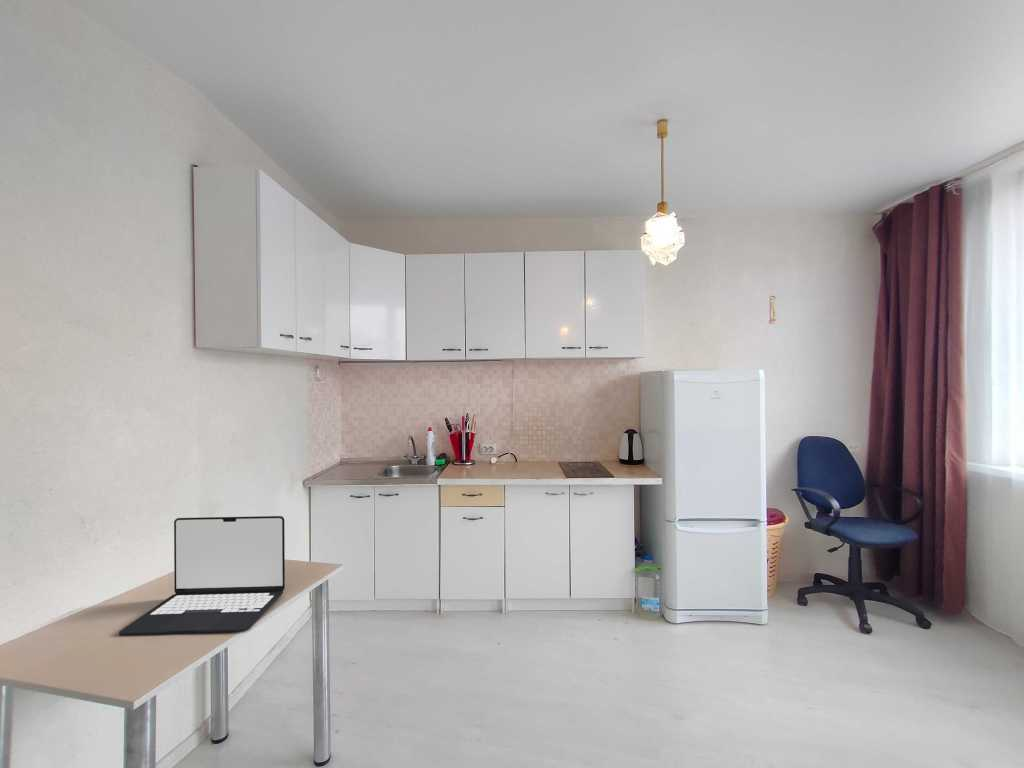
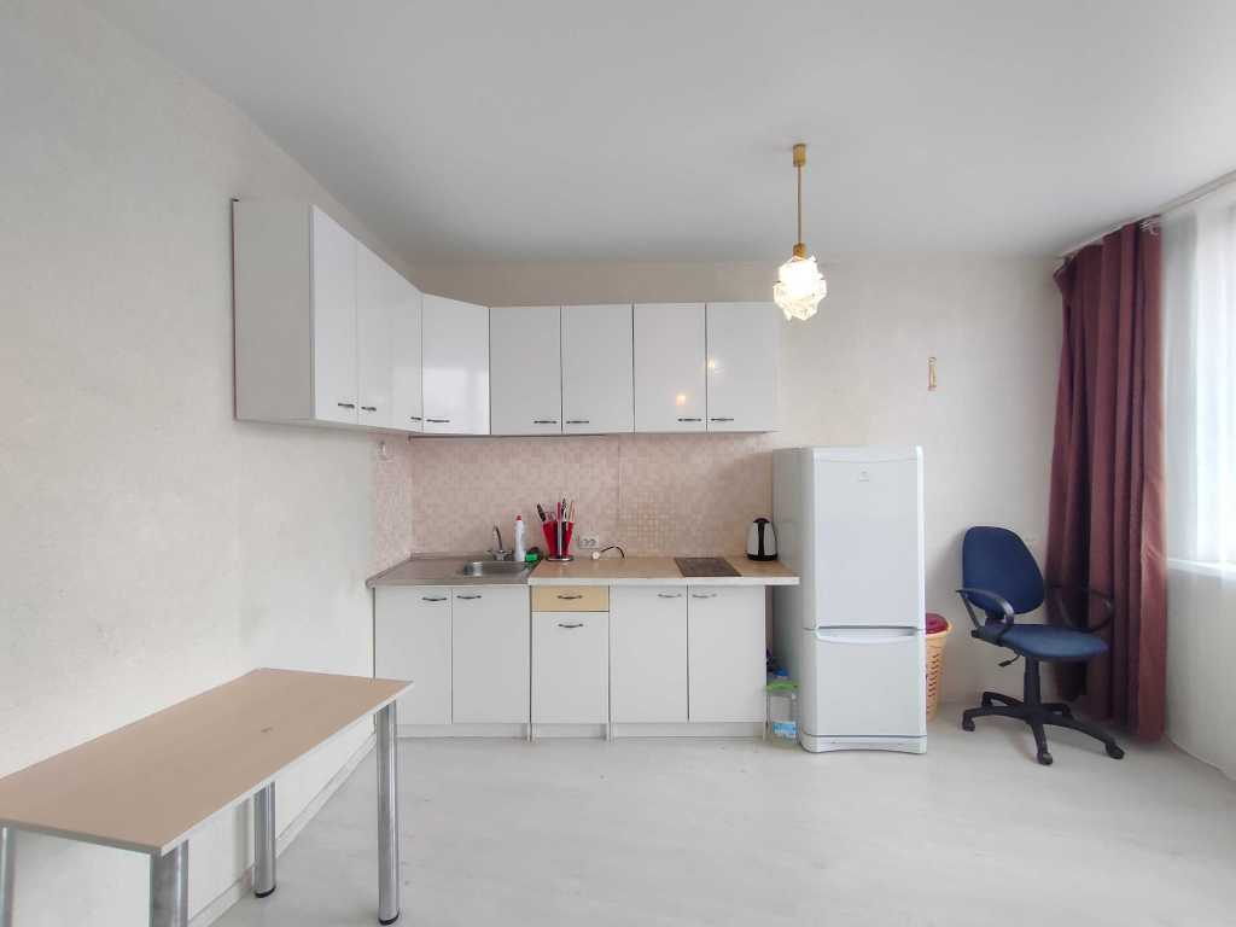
- laptop (208, 570)
